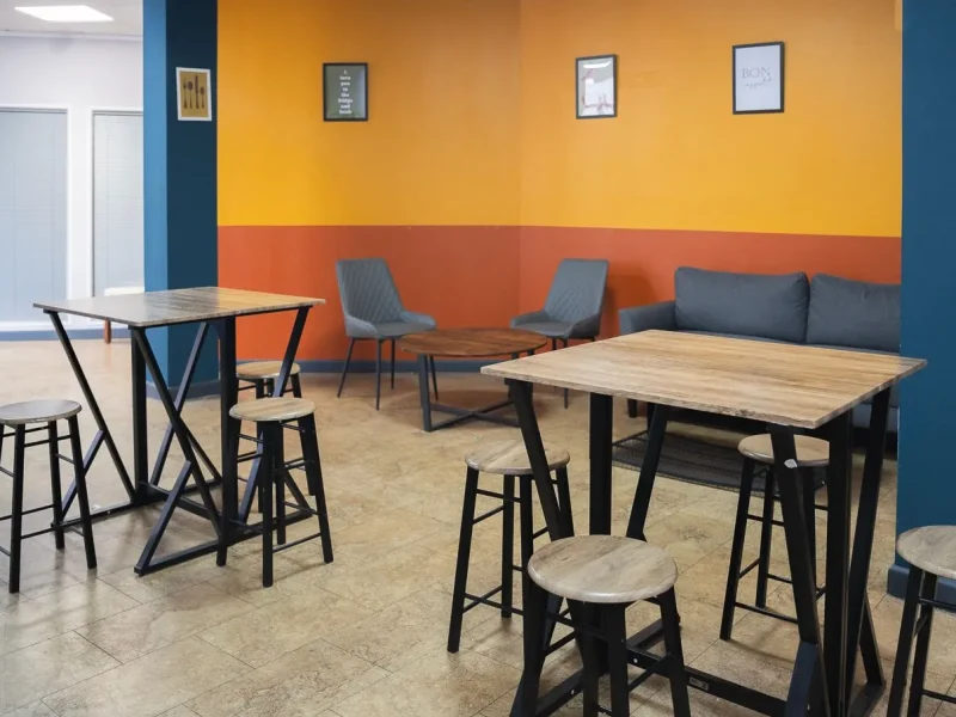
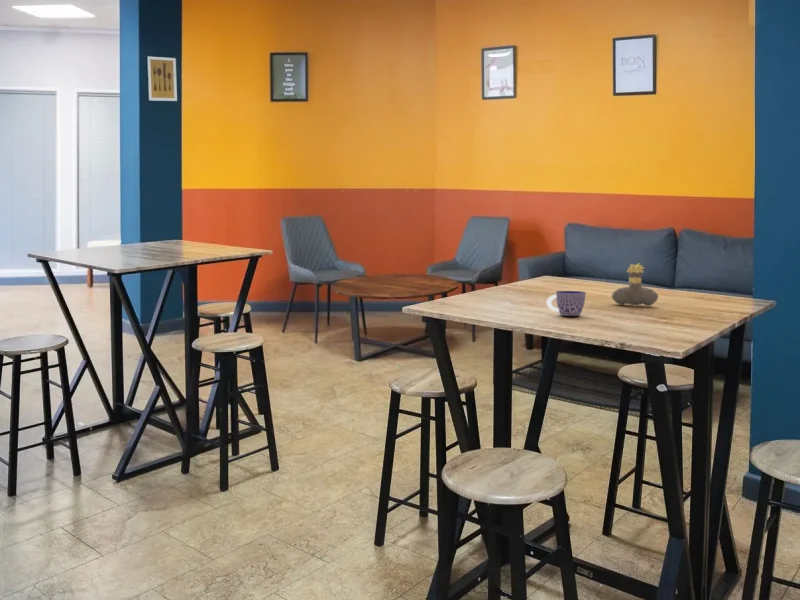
+ bust sculpture (635, 284)
+ cup (565, 303)
